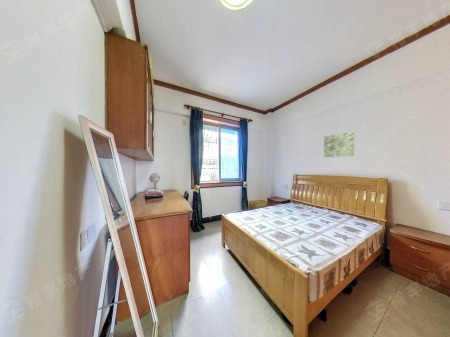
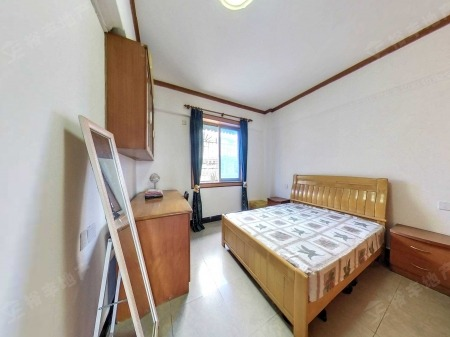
- wall art (337, 145)
